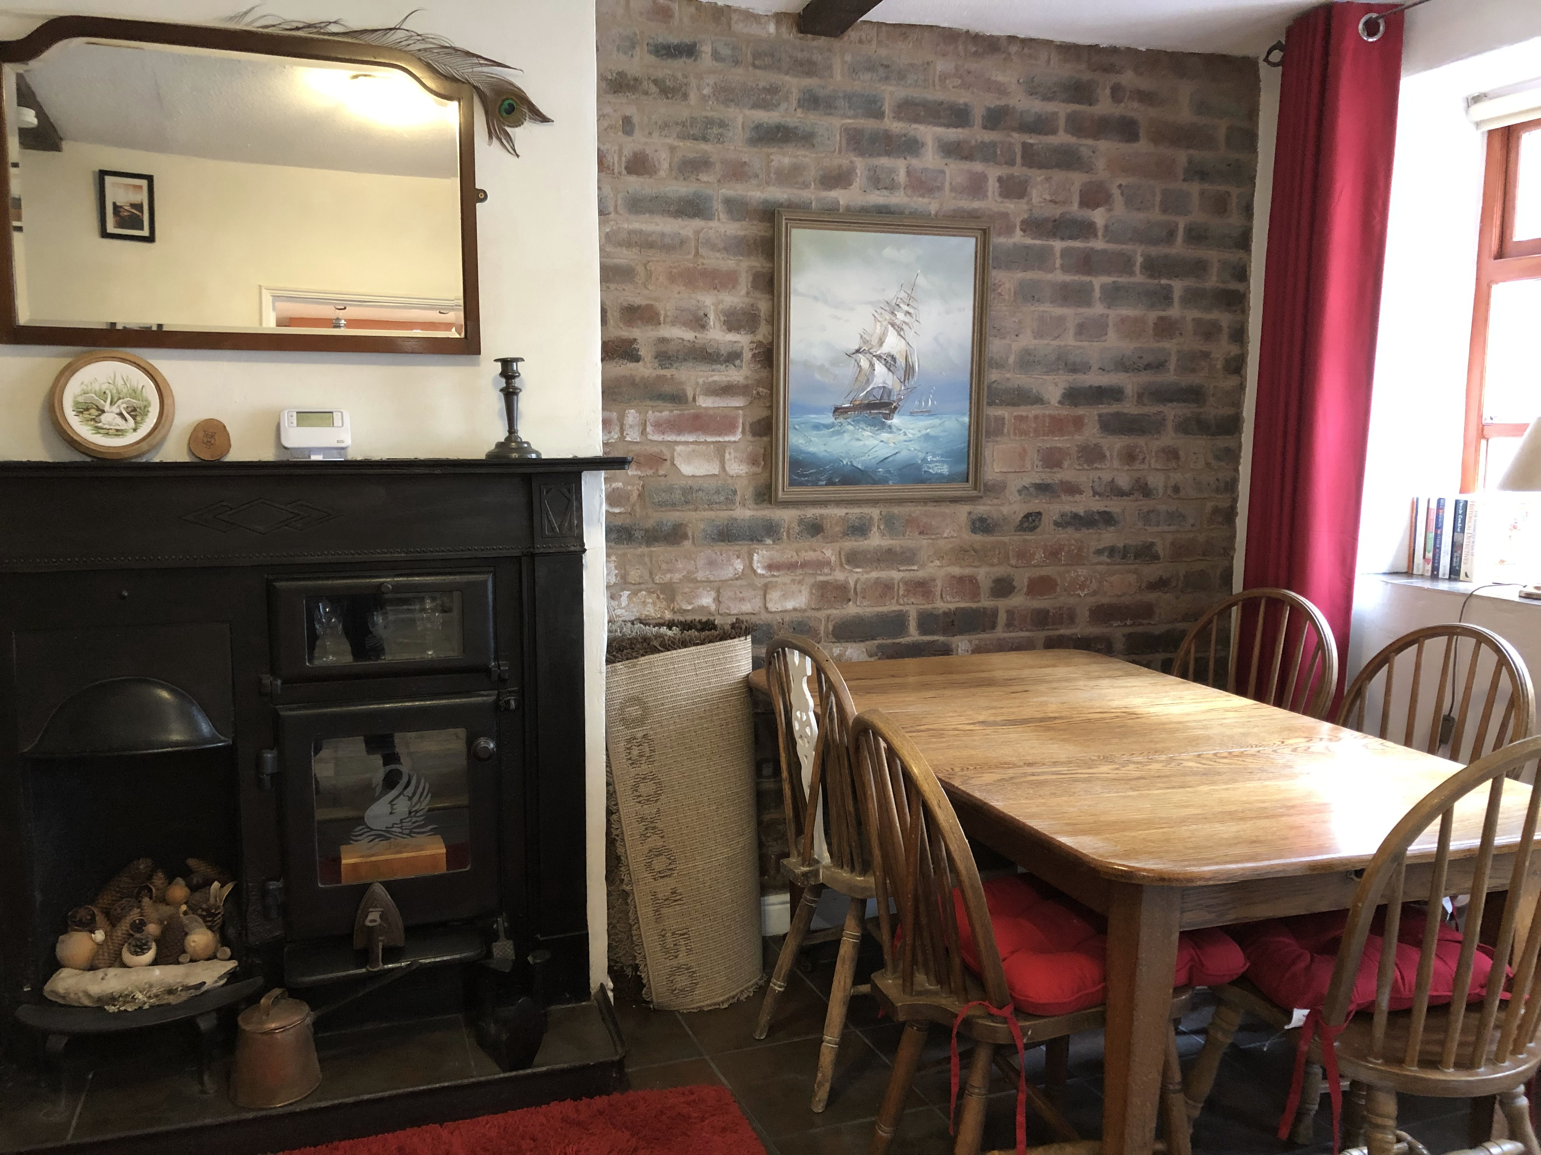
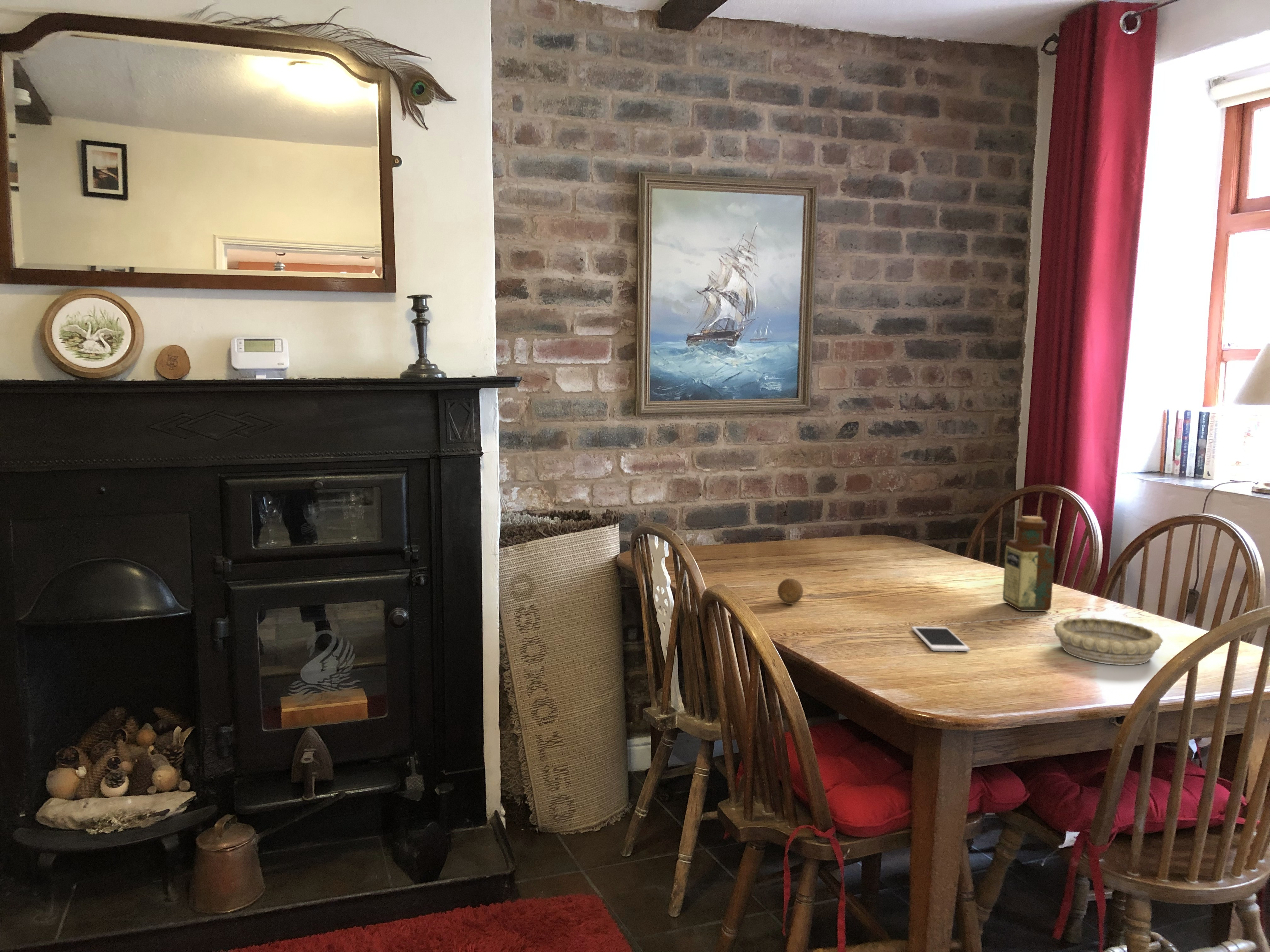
+ bottle (1029, 562)
+ cell phone (940, 638)
+ decorative bowl (1106, 641)
+ fruit (790, 591)
